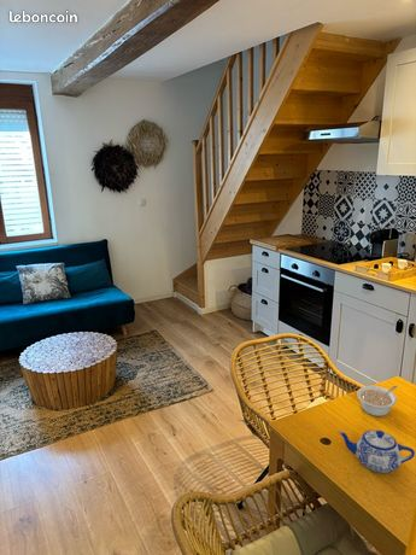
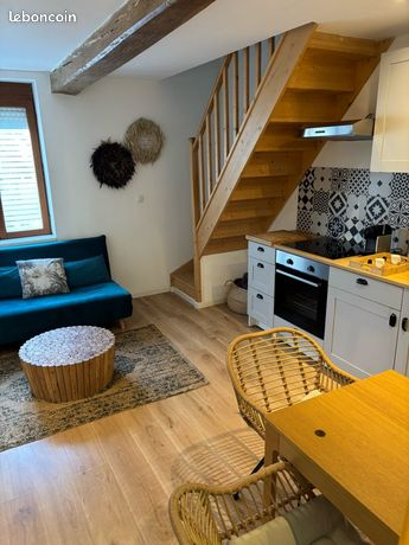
- legume (376, 399)
- teapot (374, 446)
